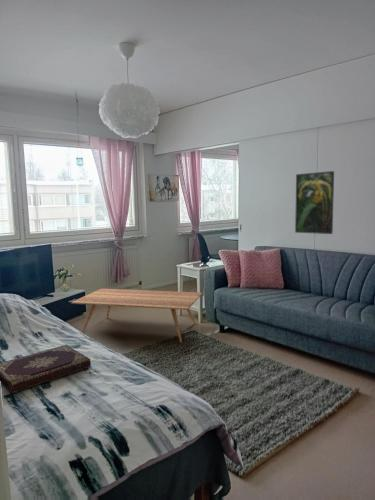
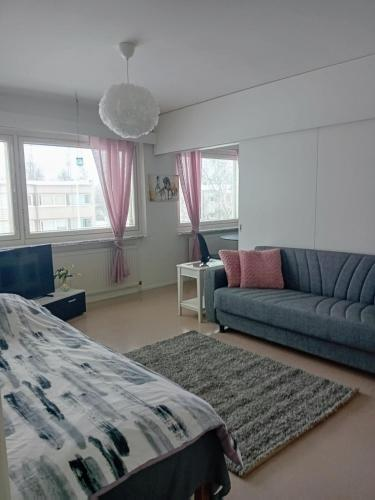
- coffee table (139, 306)
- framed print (313, 203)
- book (42, 366)
